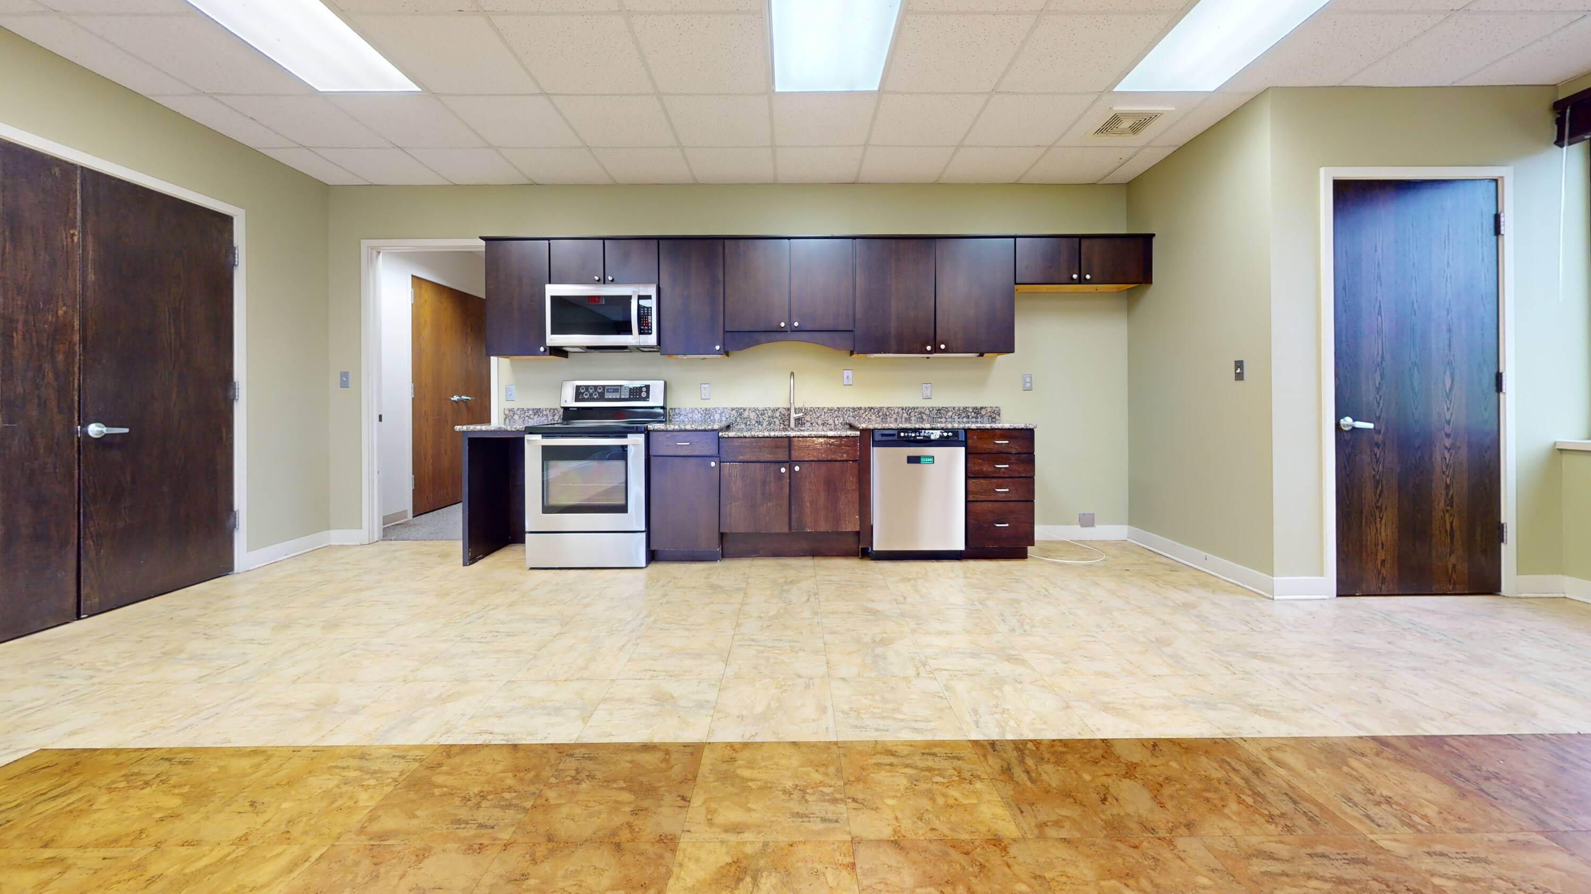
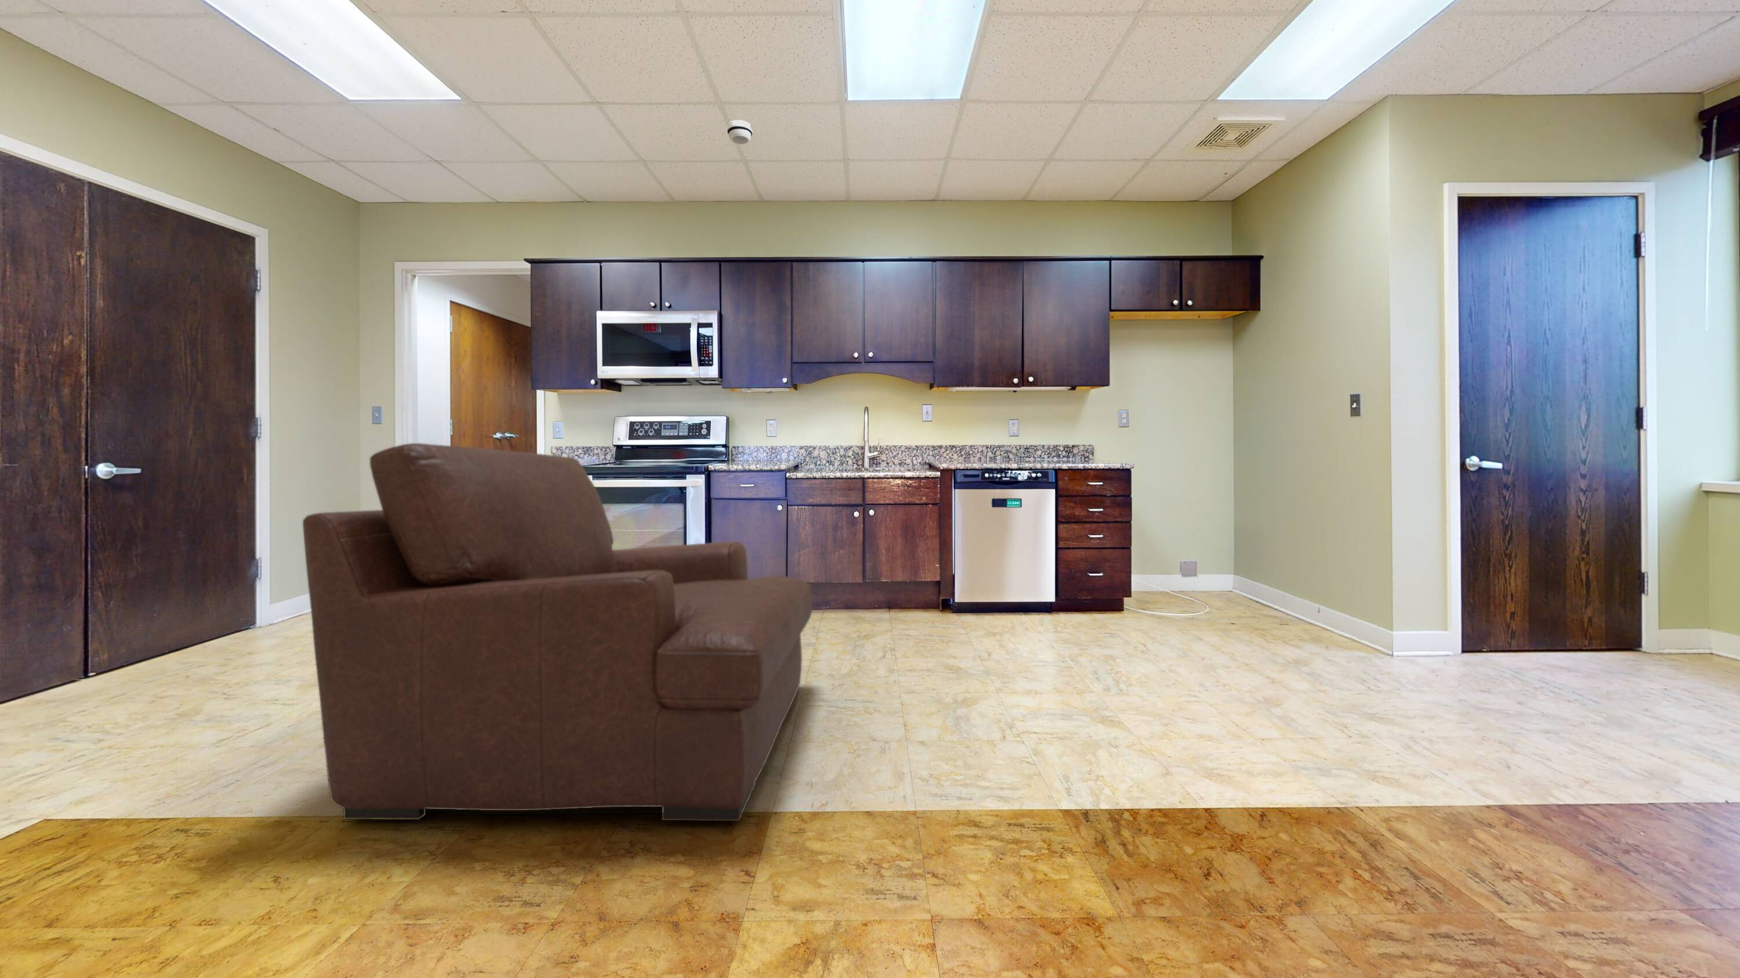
+ chair (617, 595)
+ smoke detector (740, 133)
